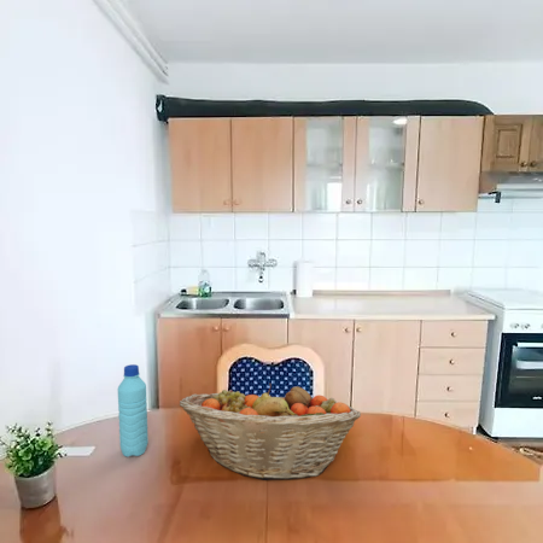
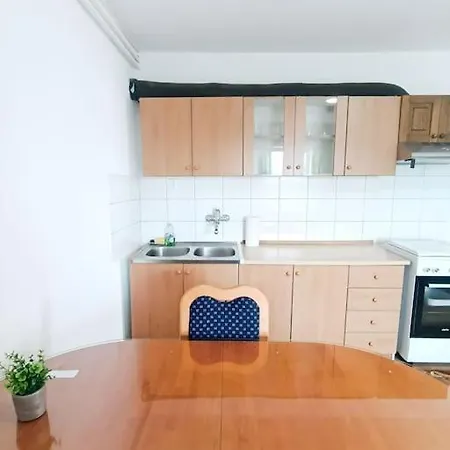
- water bottle (133, 409)
- fruit basket (268, 419)
